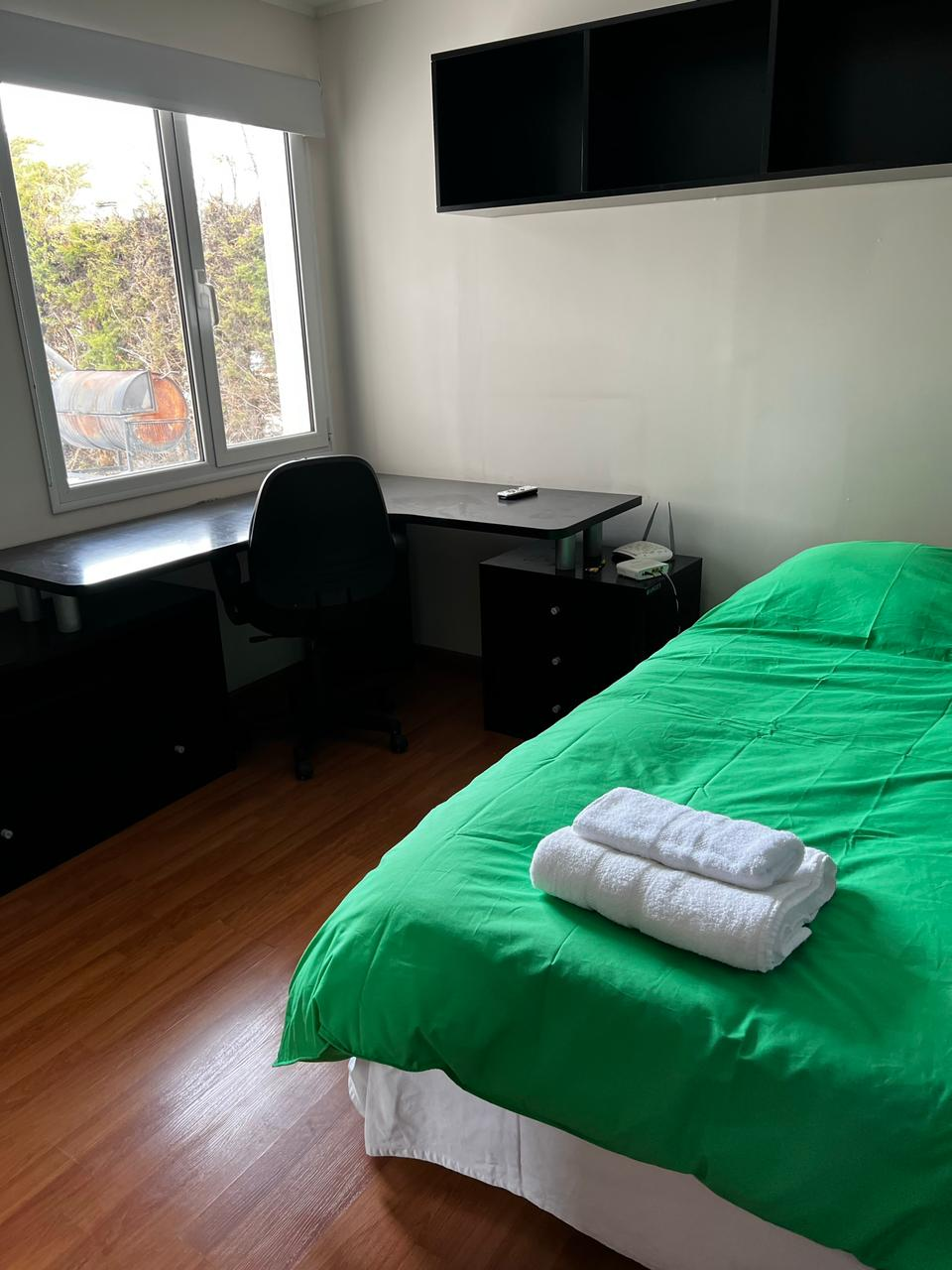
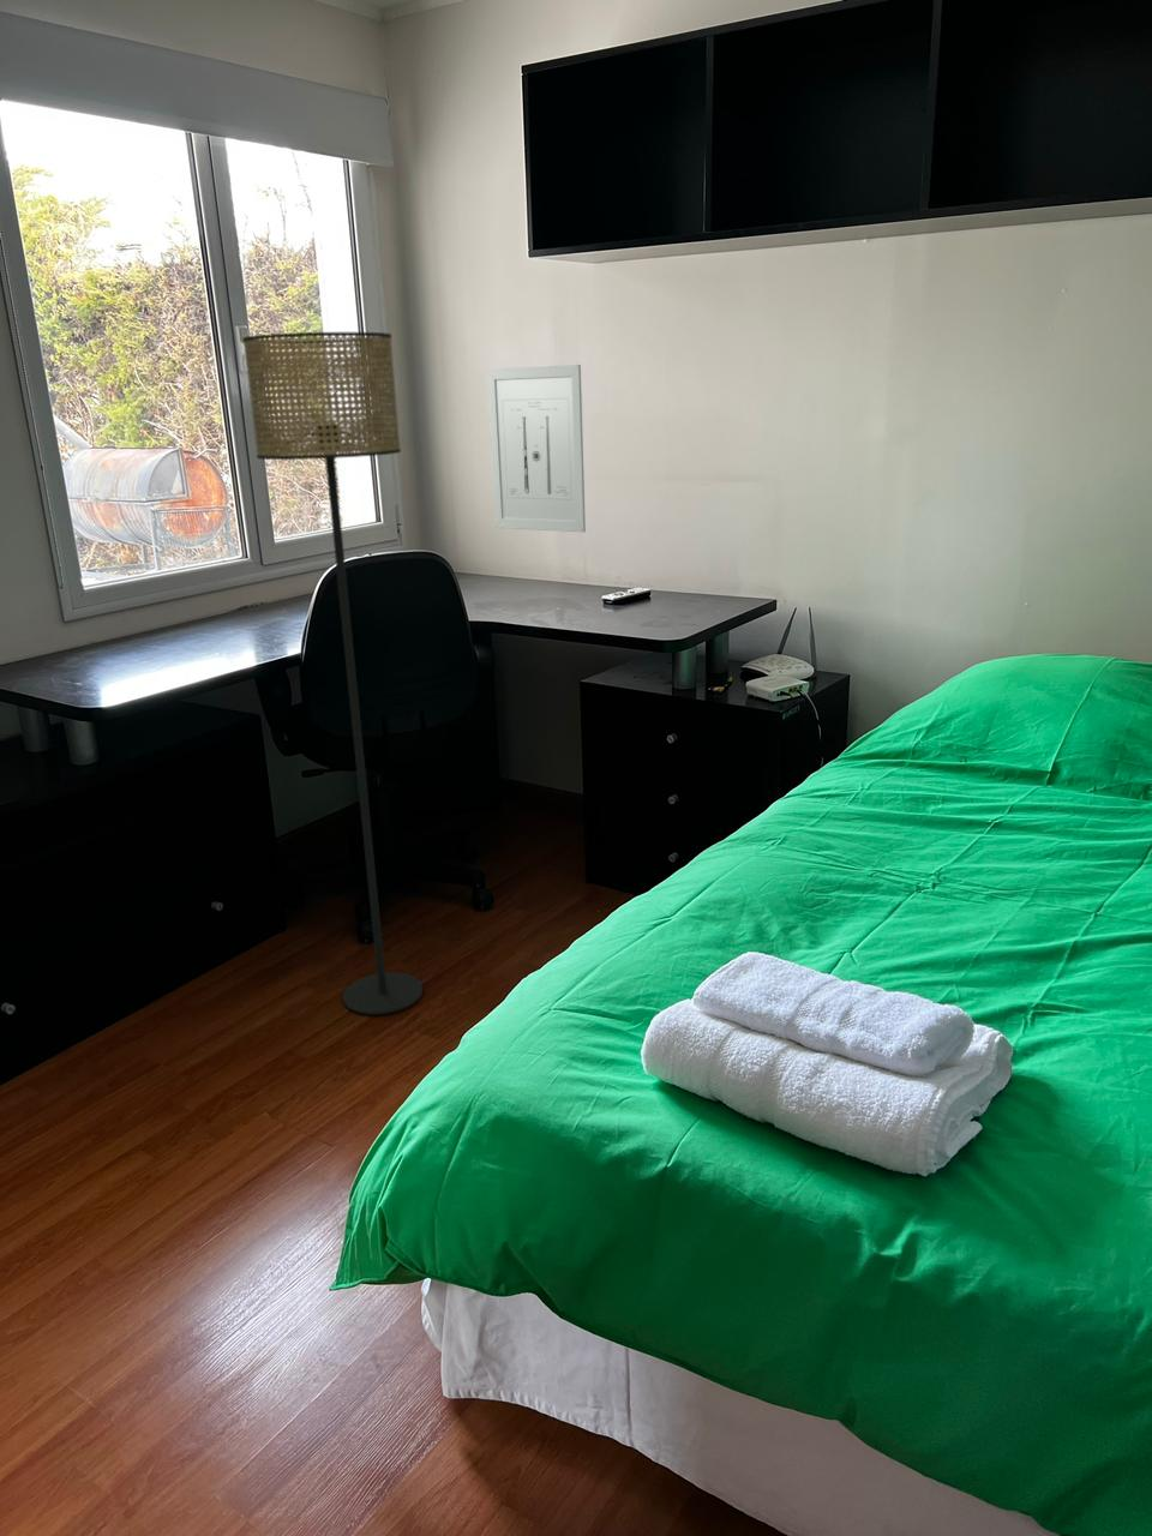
+ wall art (535, 450)
+ floor lamp (353, 695)
